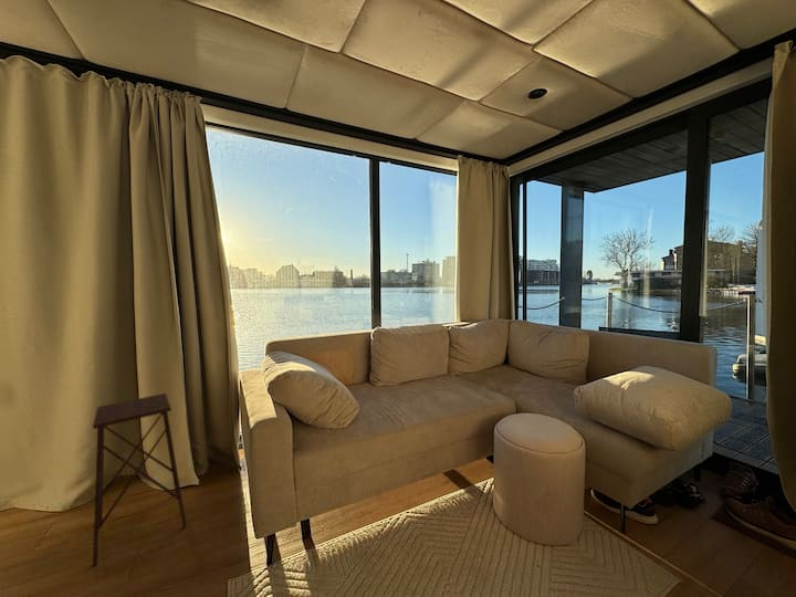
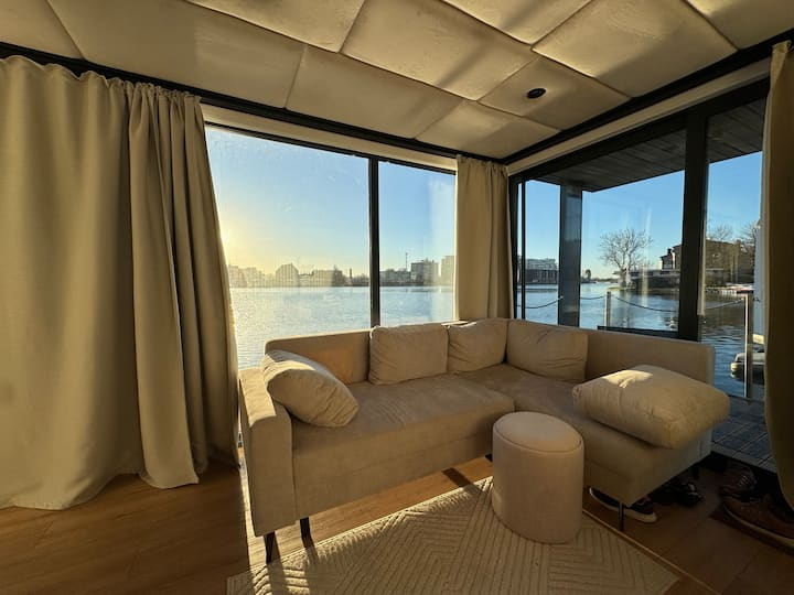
- side table (137, 468)
